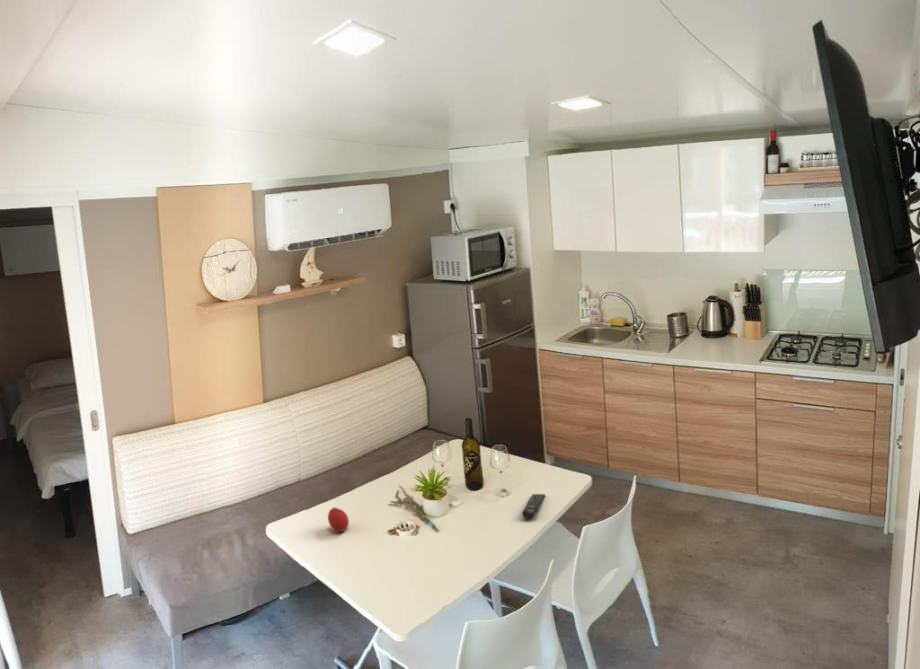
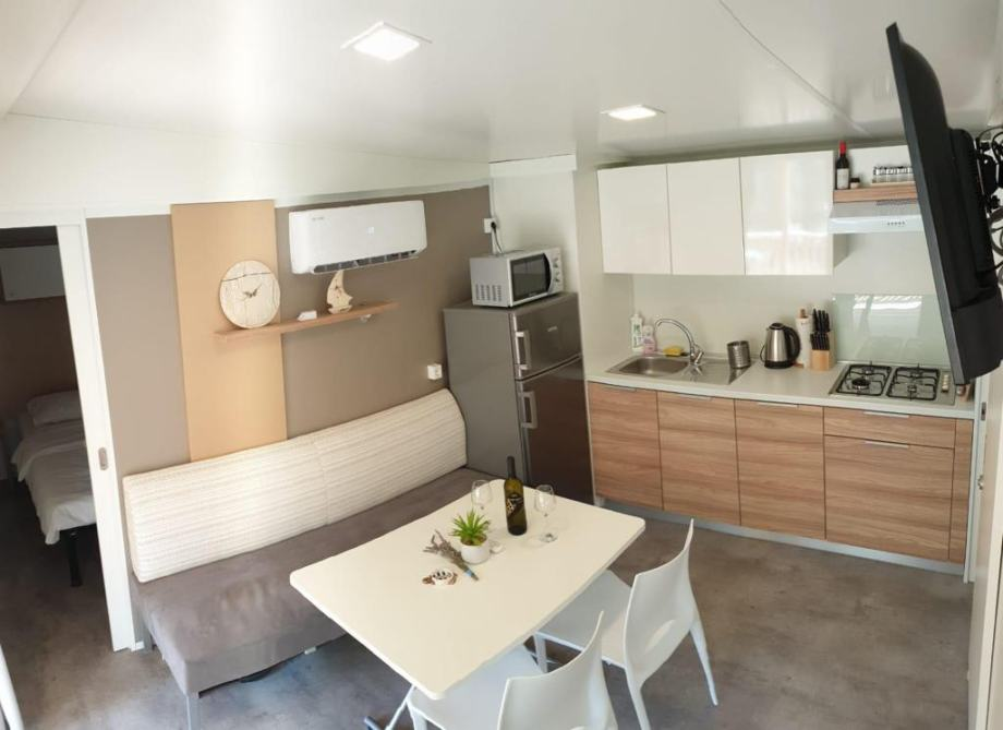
- remote control (534, 504)
- fruit (338, 518)
